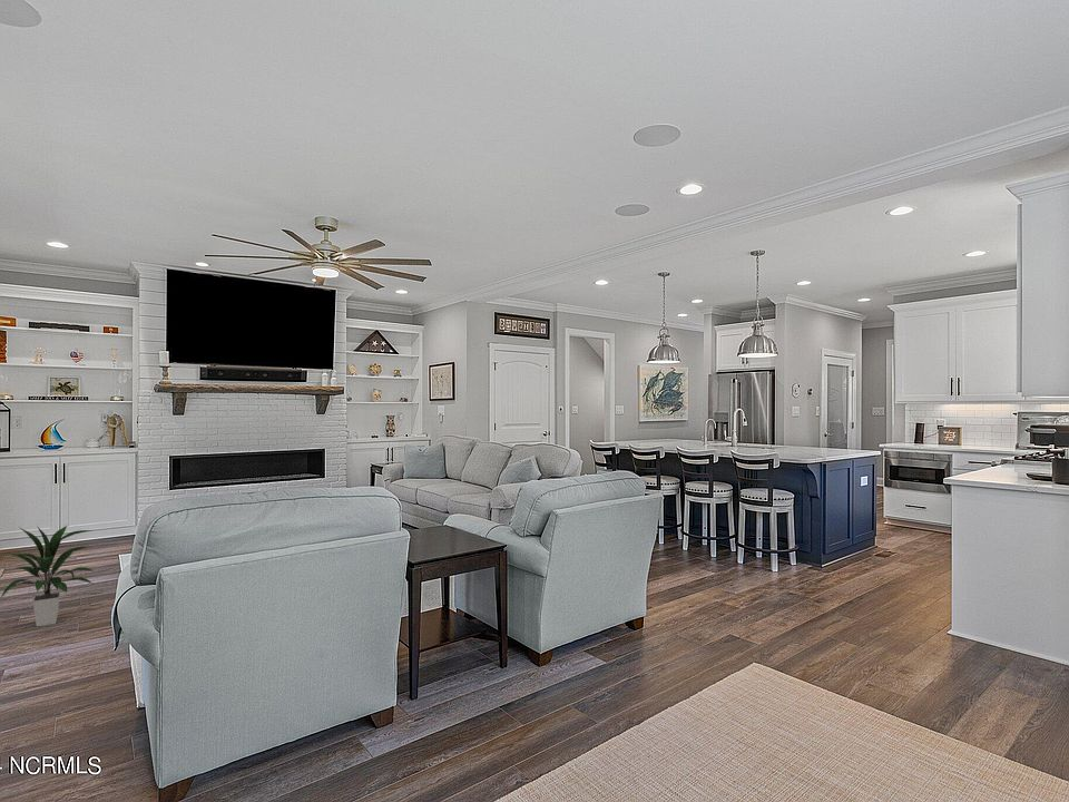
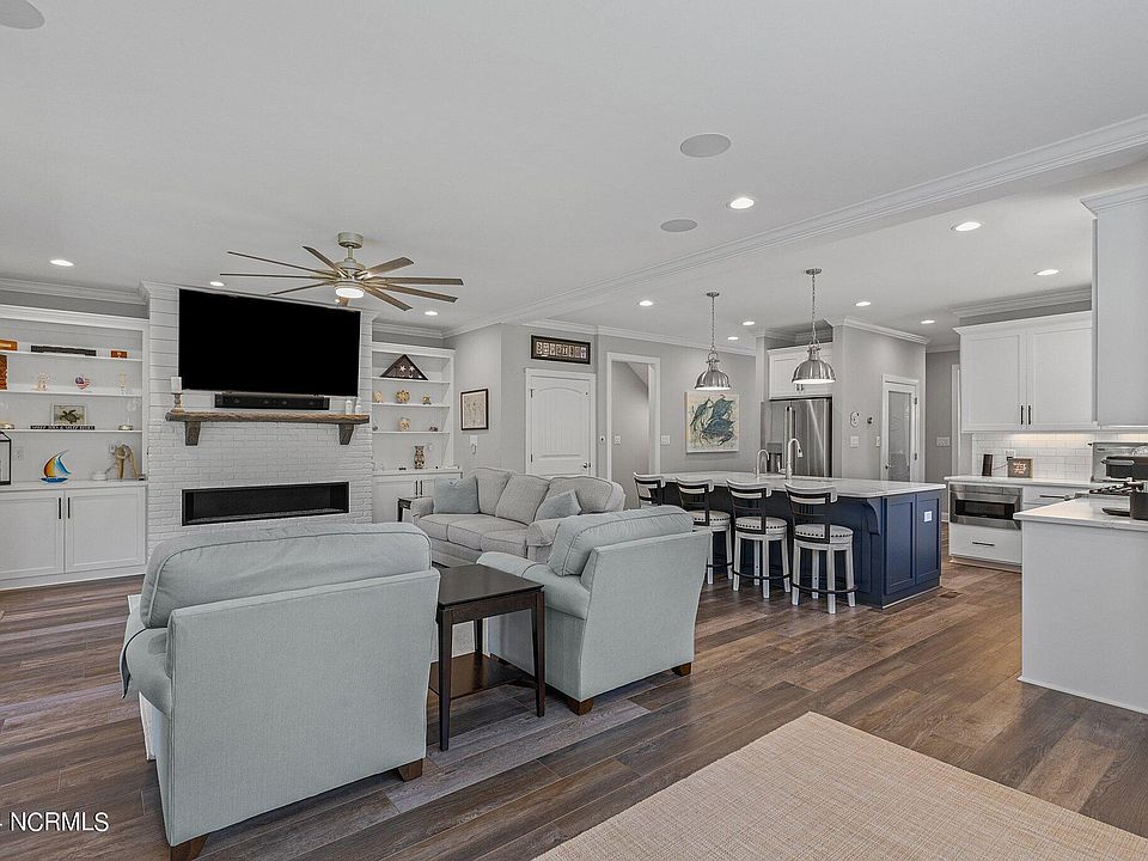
- indoor plant (49, 571)
